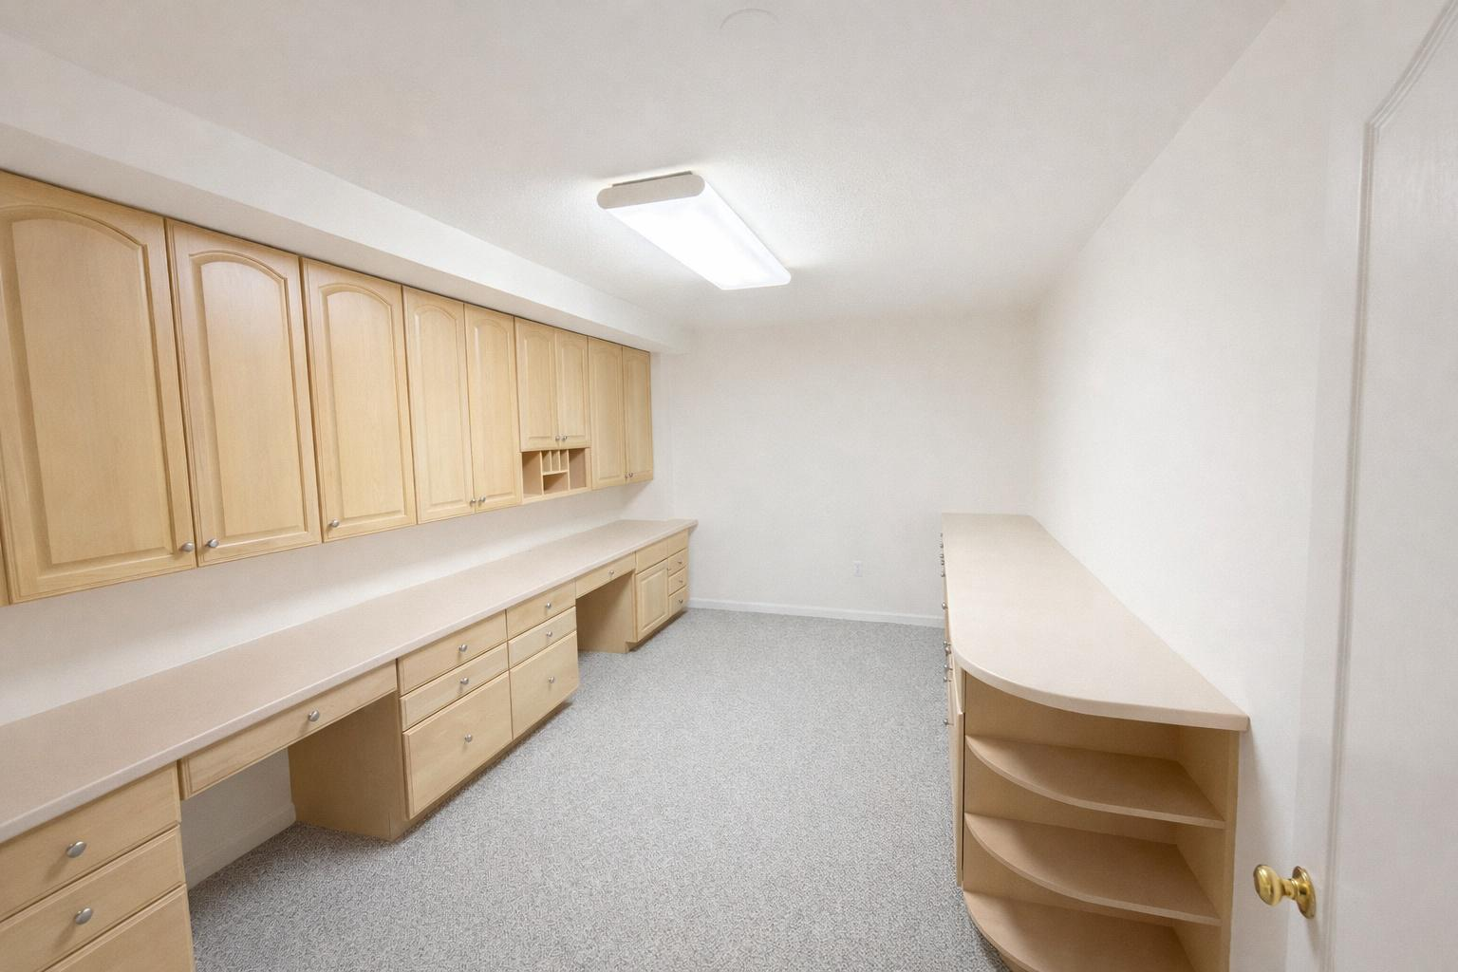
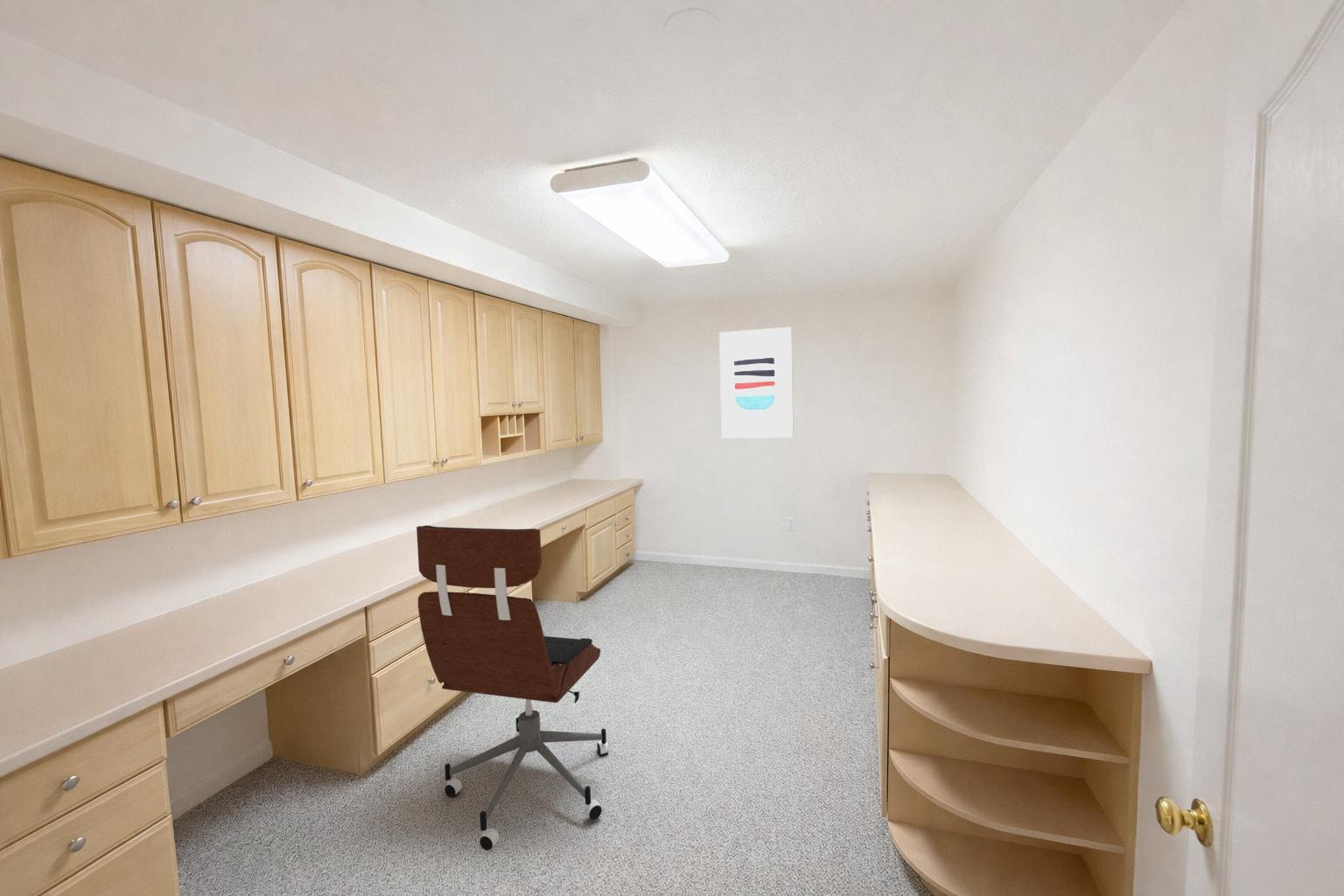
+ wall art (755, 384)
+ office chair (527, 654)
